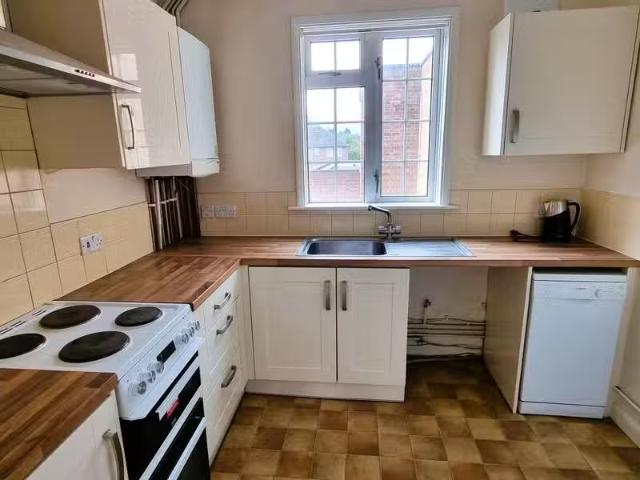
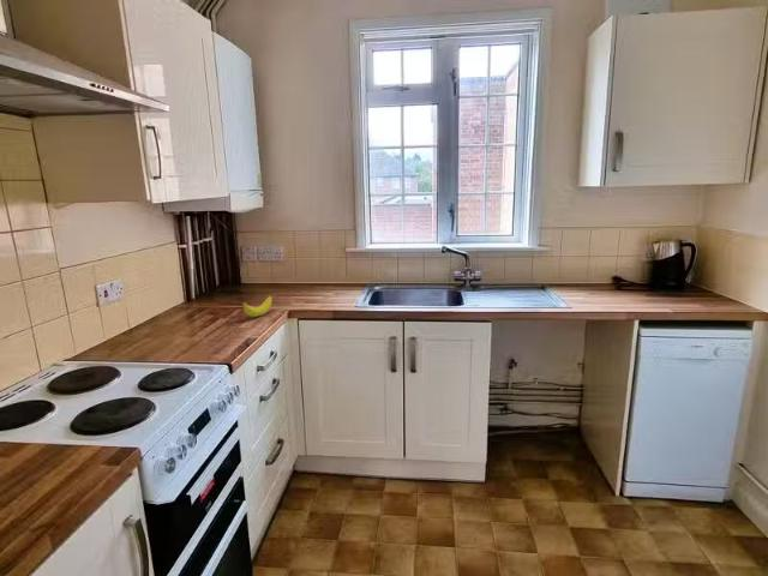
+ banana (257, 307)
